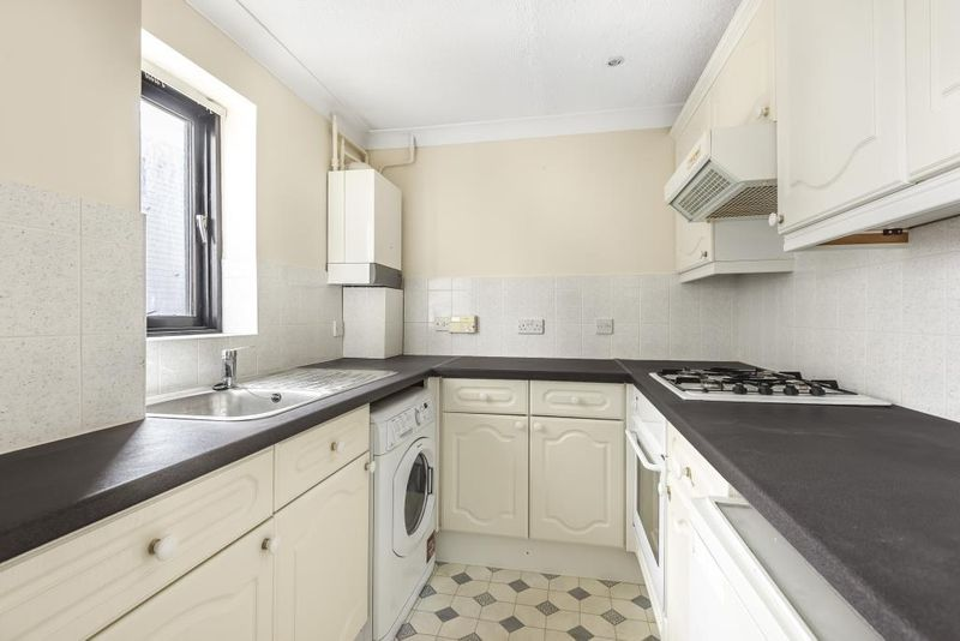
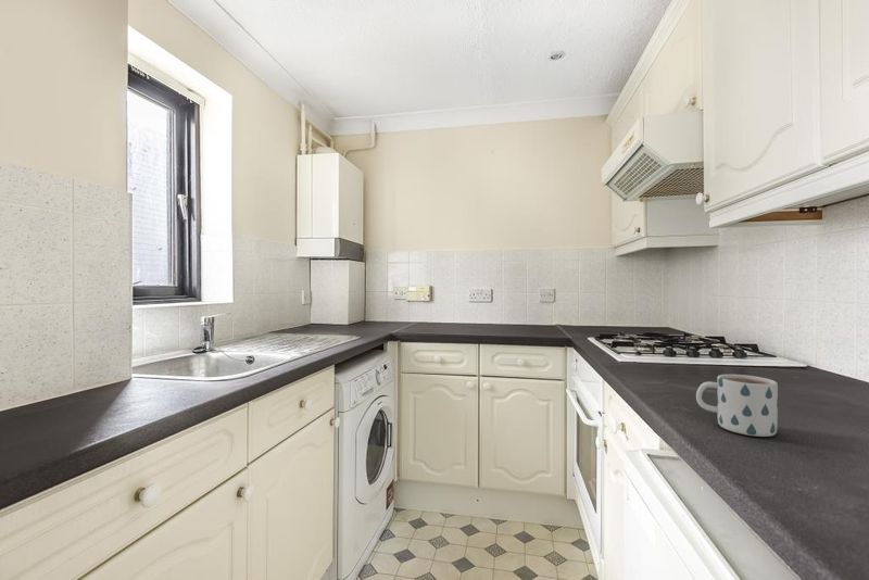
+ mug (734, 402)
